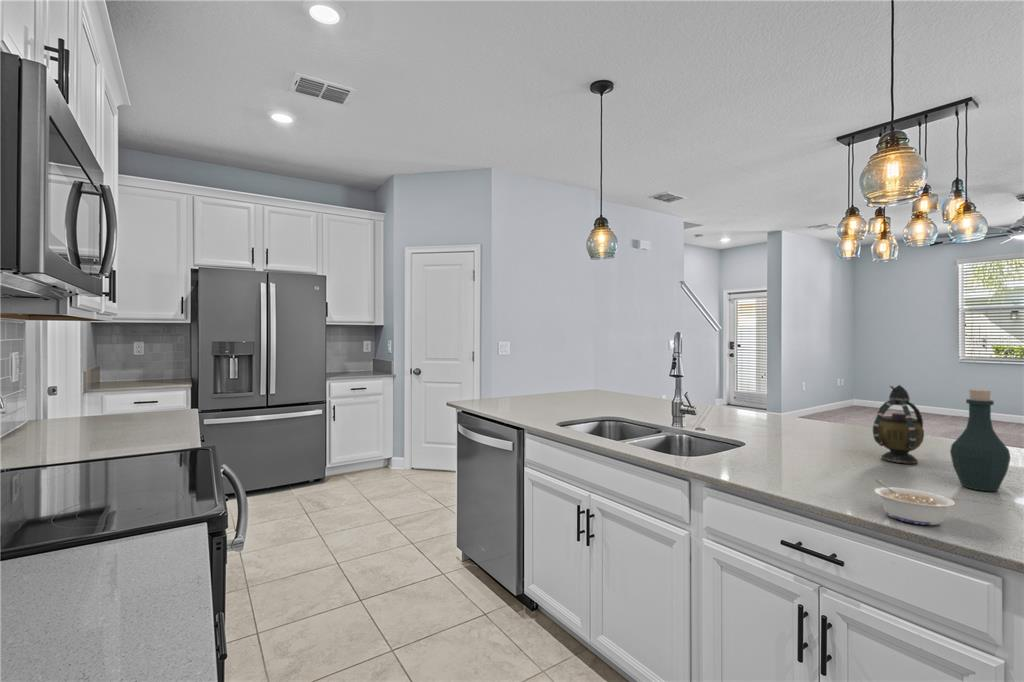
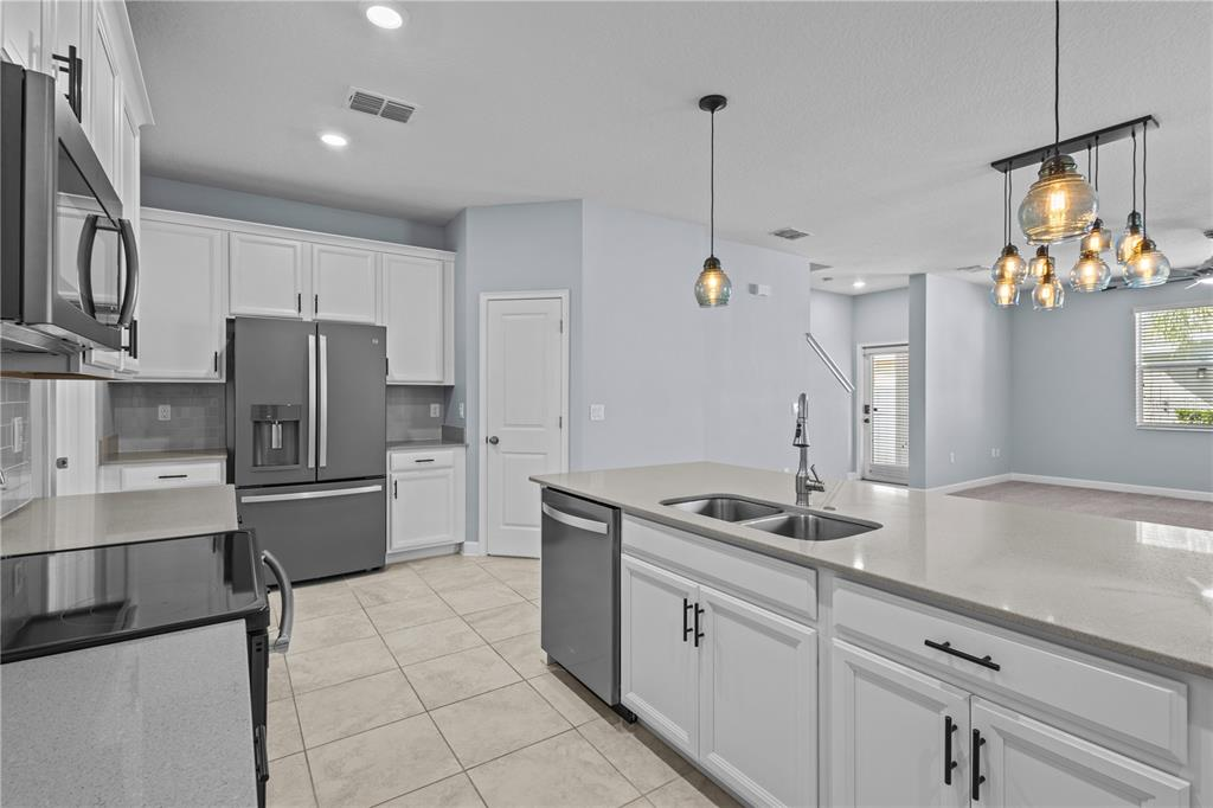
- teapot (901, 420)
- bottle (979, 438)
- legume (909, 504)
